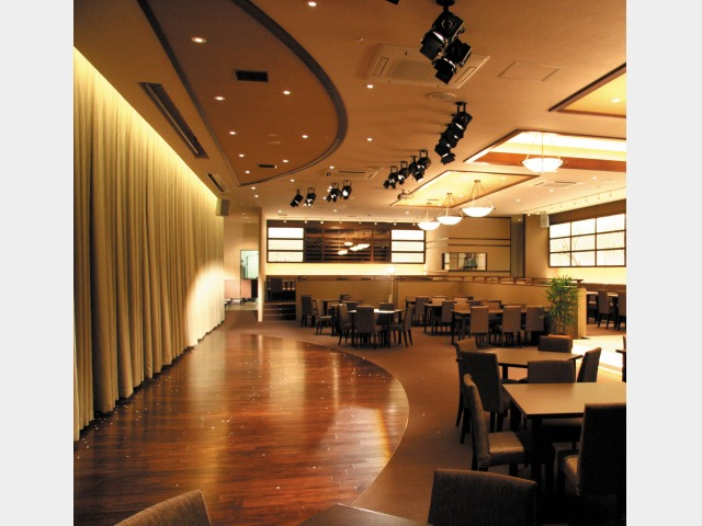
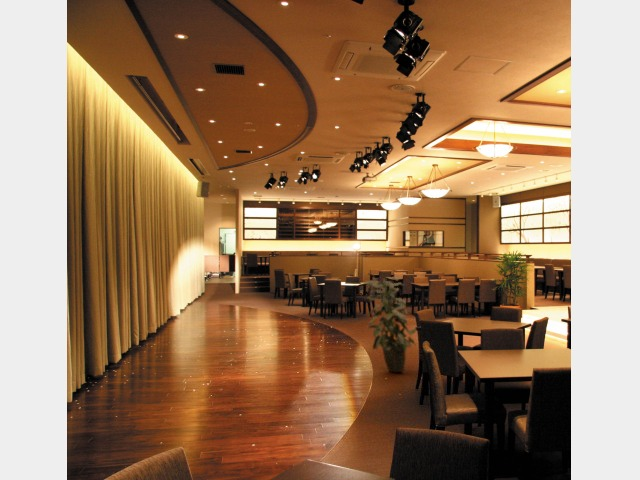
+ indoor plant (390, 323)
